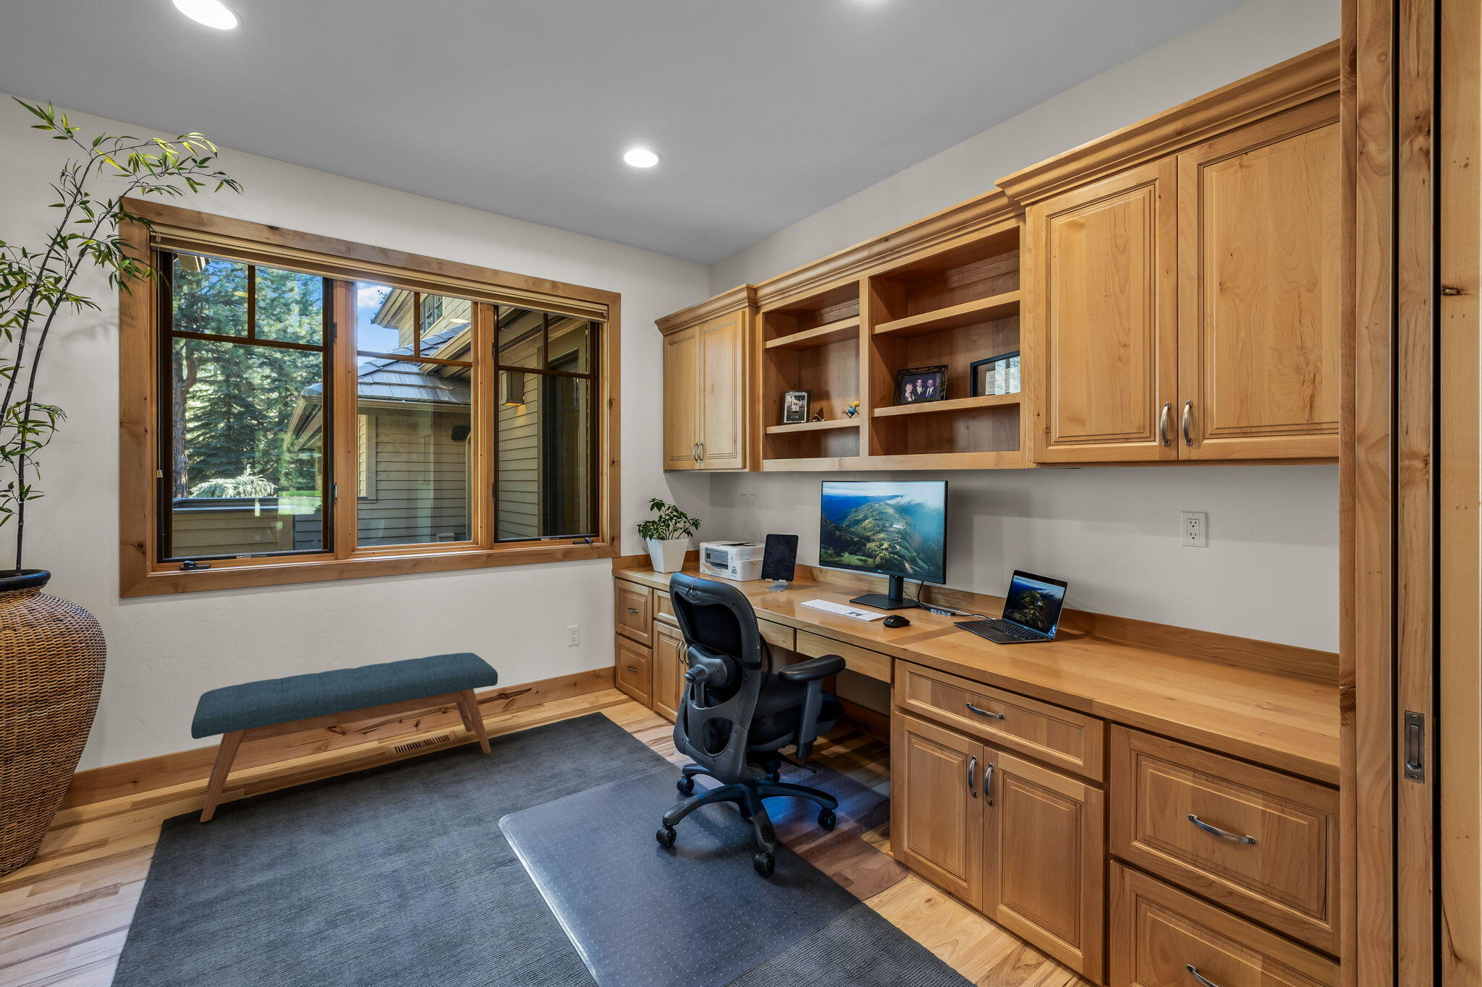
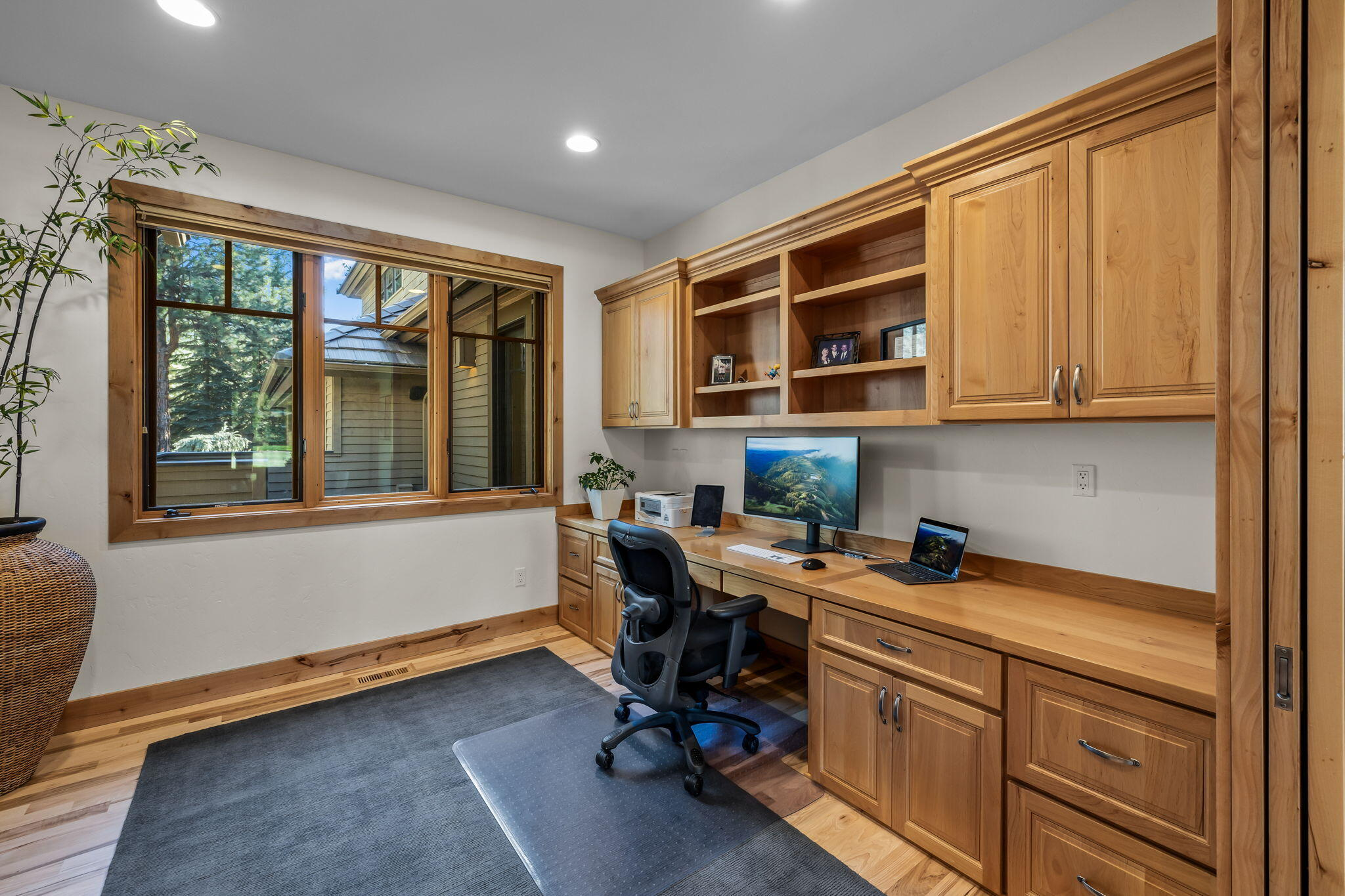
- bench (358, 720)
